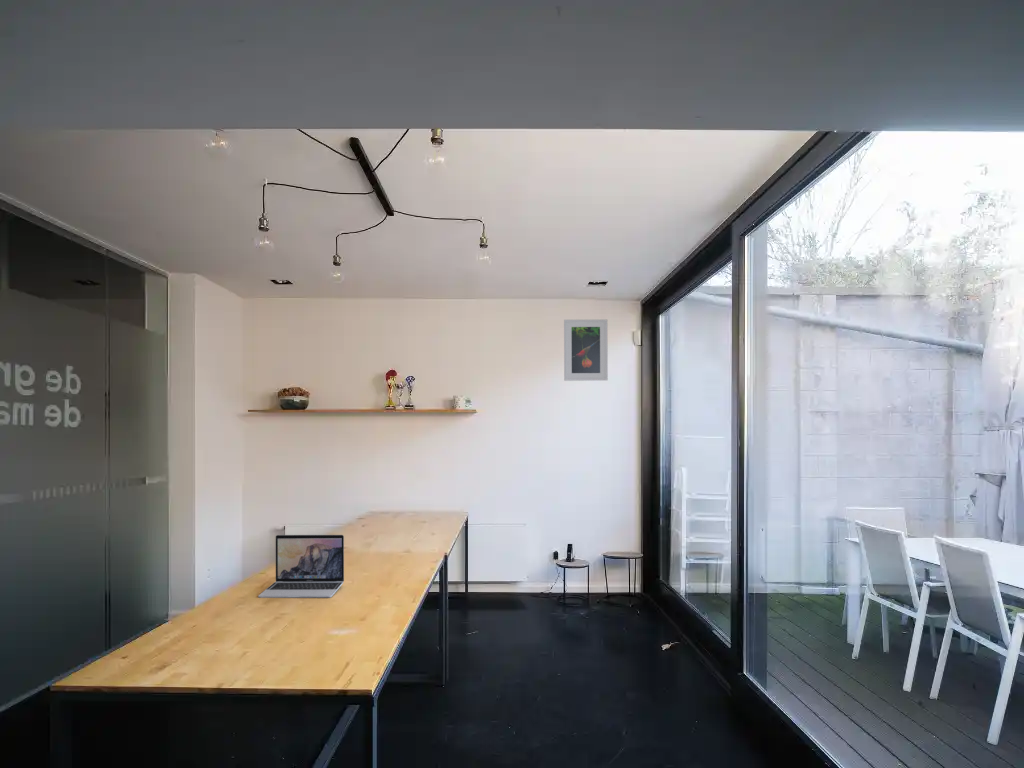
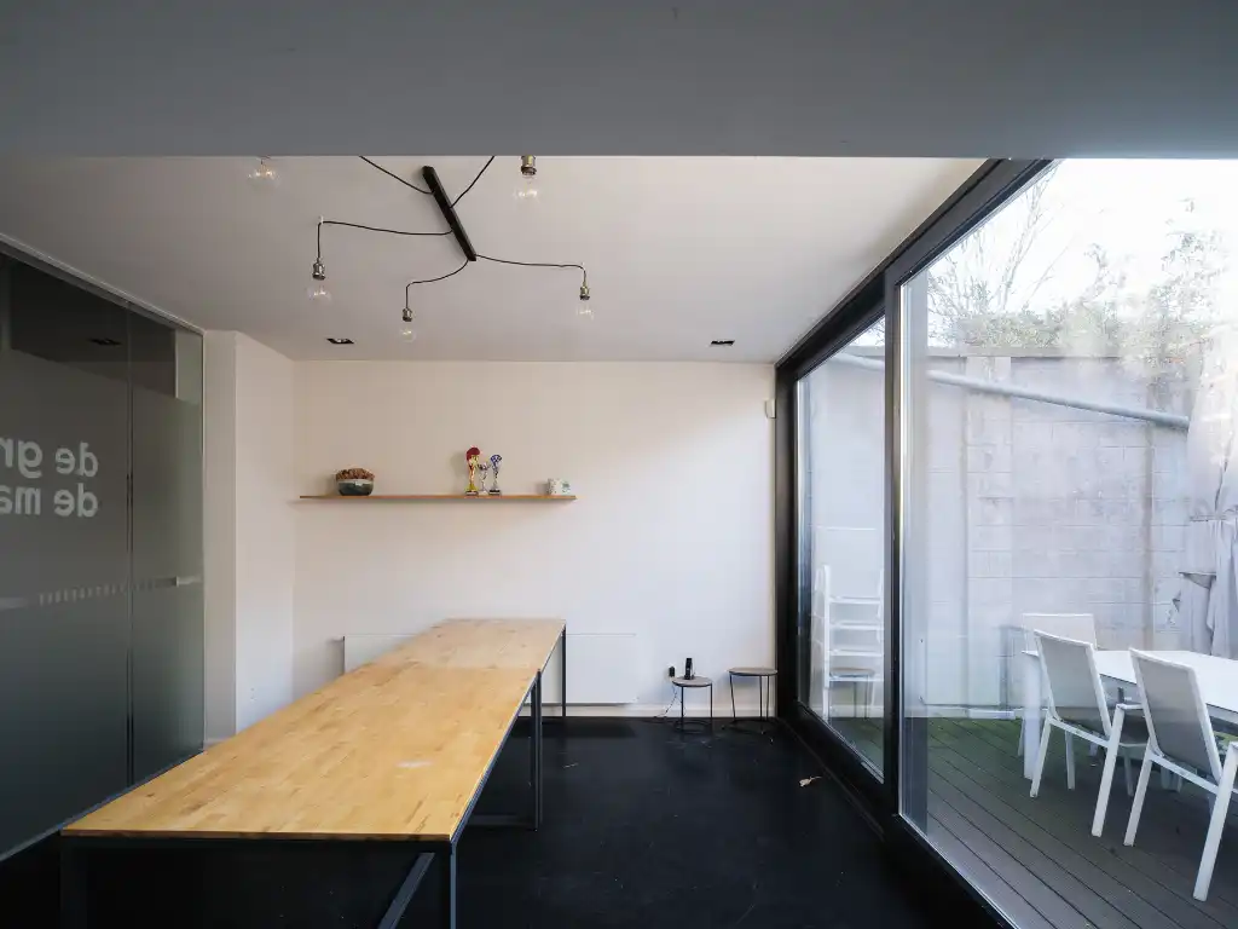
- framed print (585, 350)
- laptop (302, 565)
